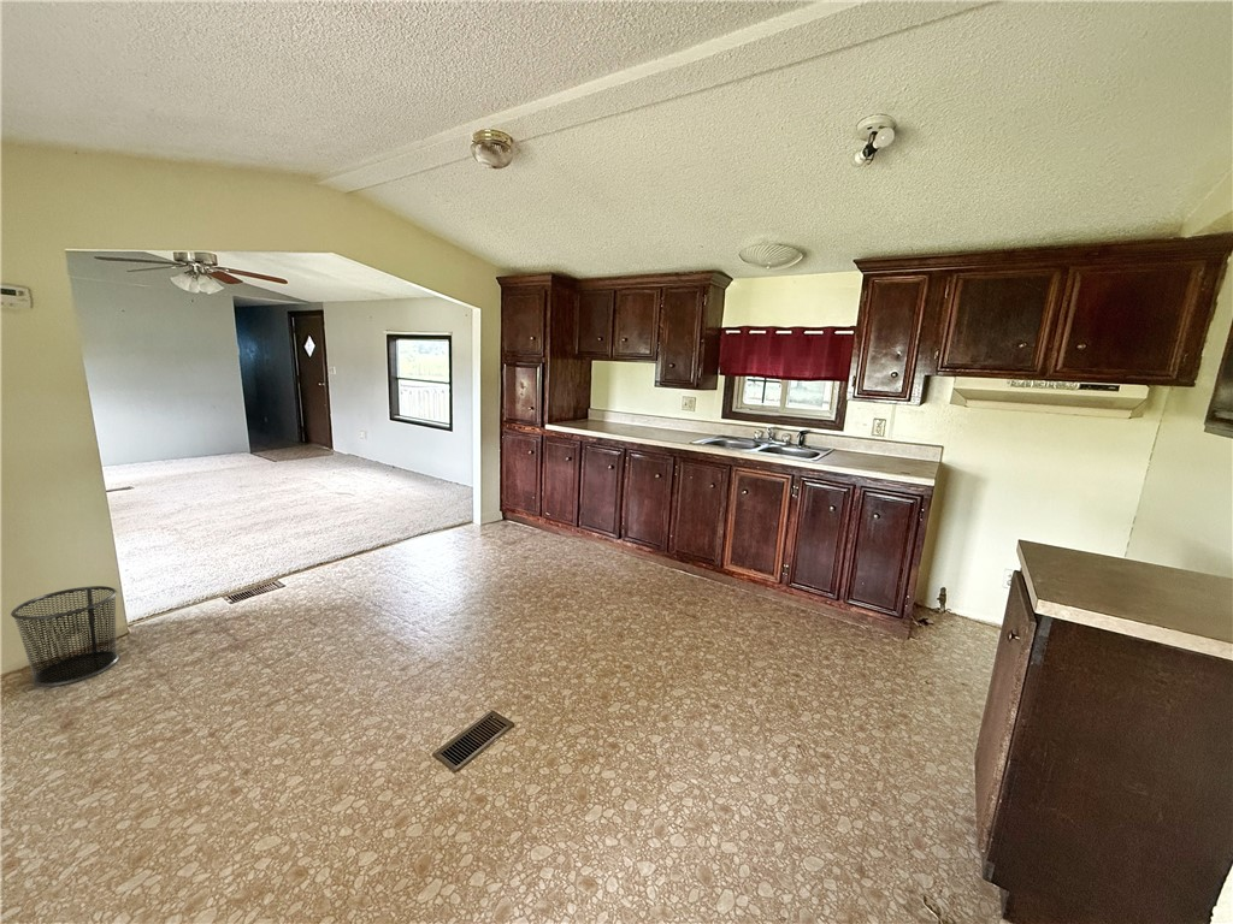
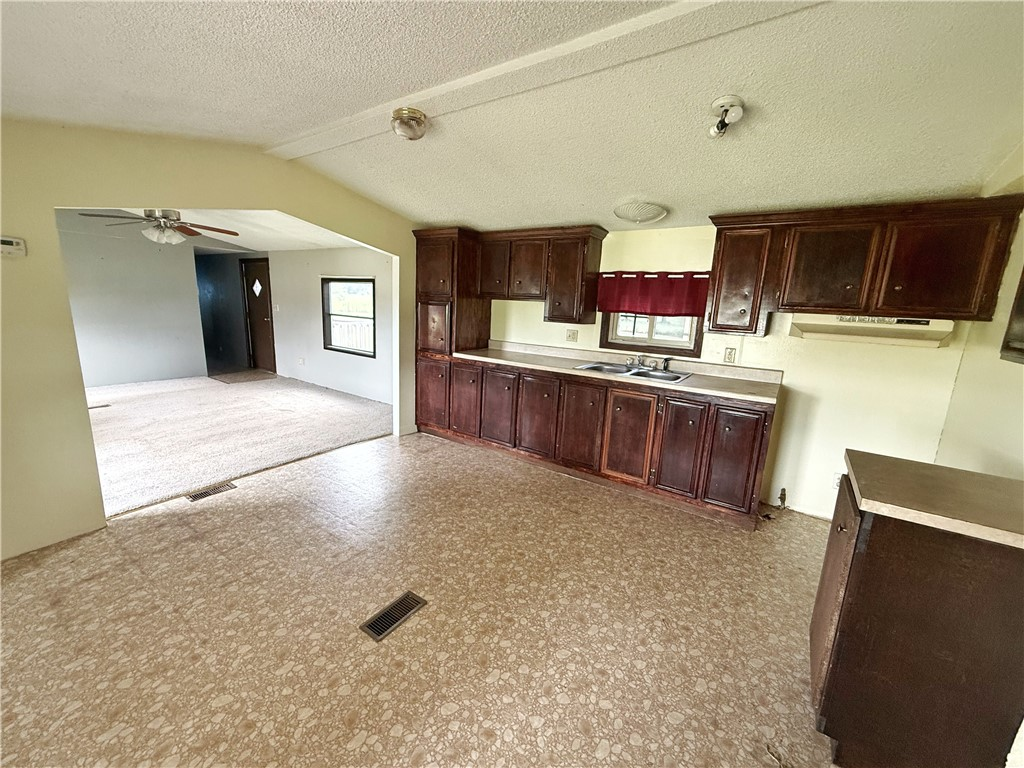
- waste bin (71, 634)
